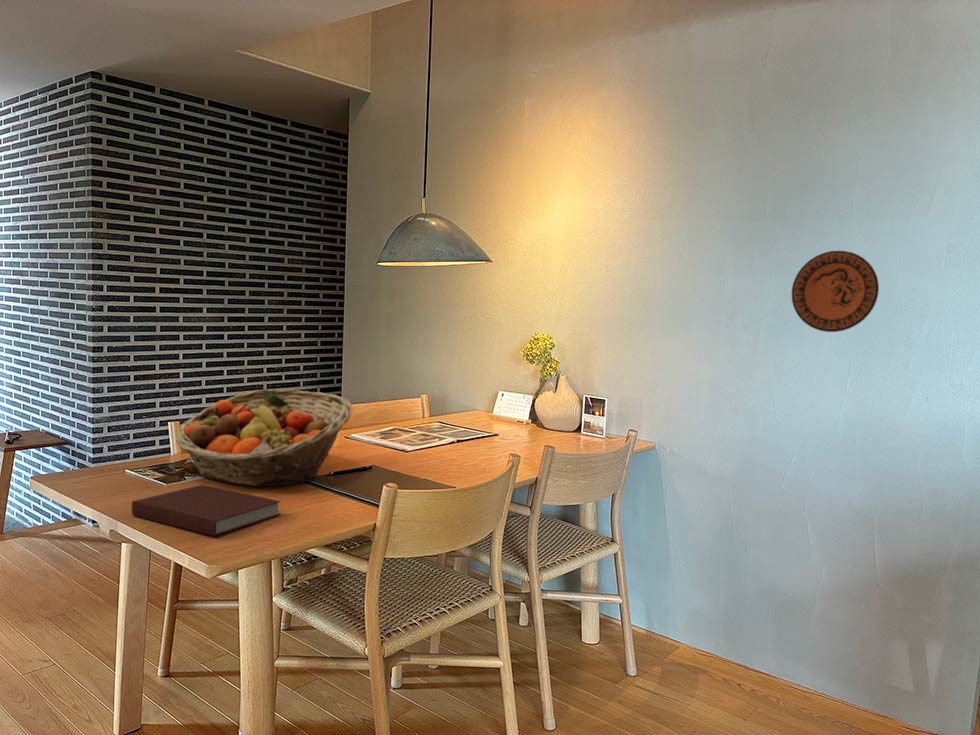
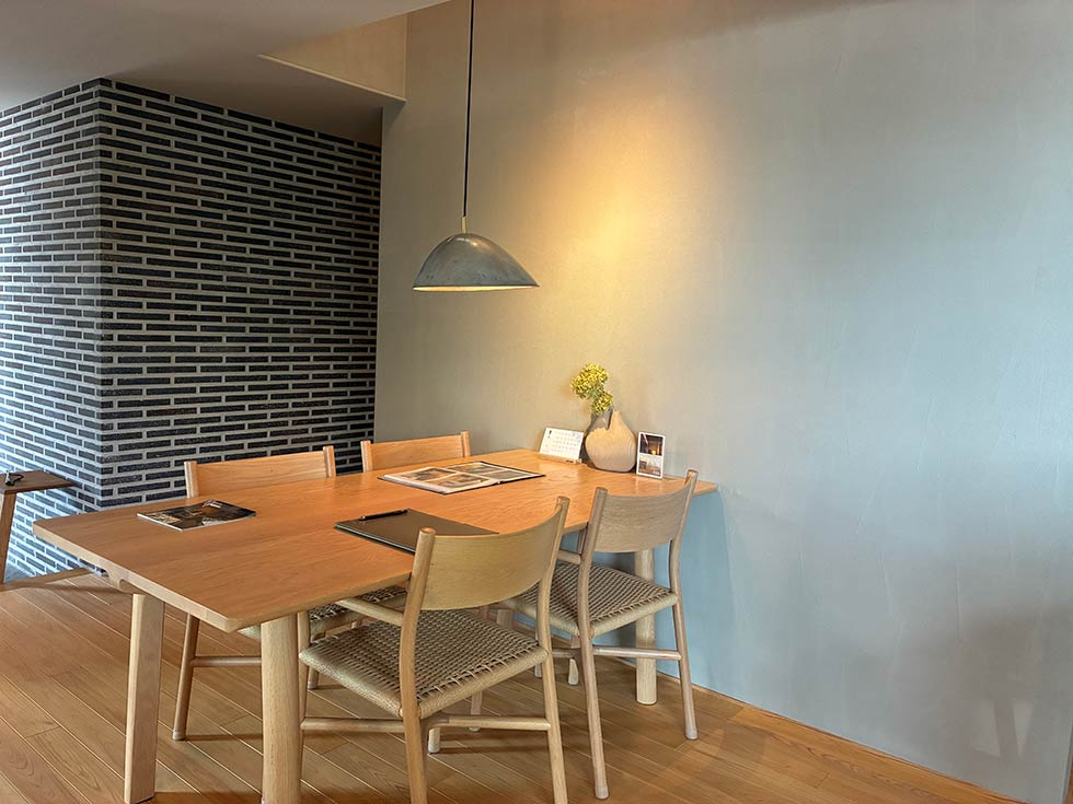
- notebook (207, 508)
- decorative plate (833, 291)
- fruit basket (265, 433)
